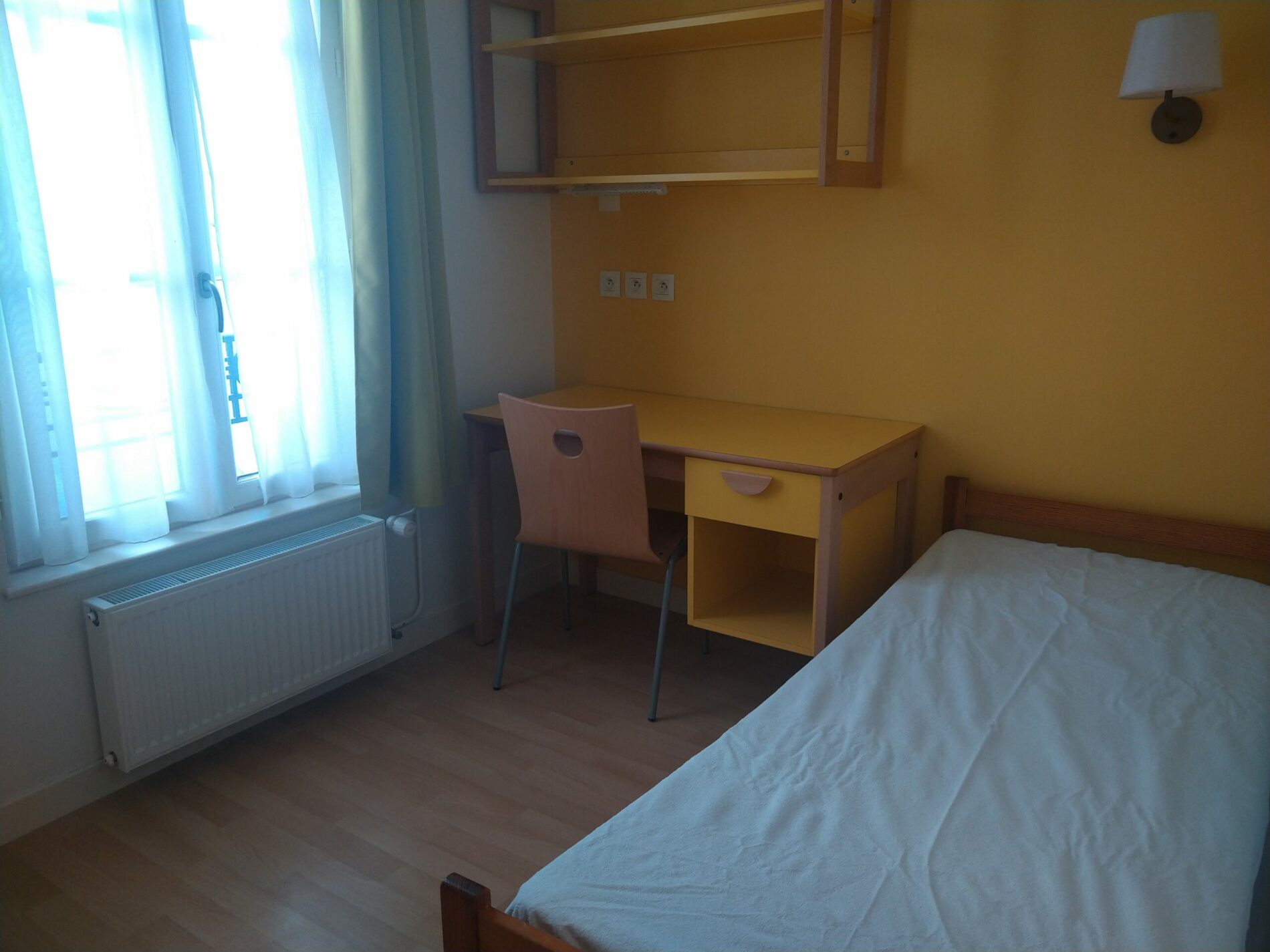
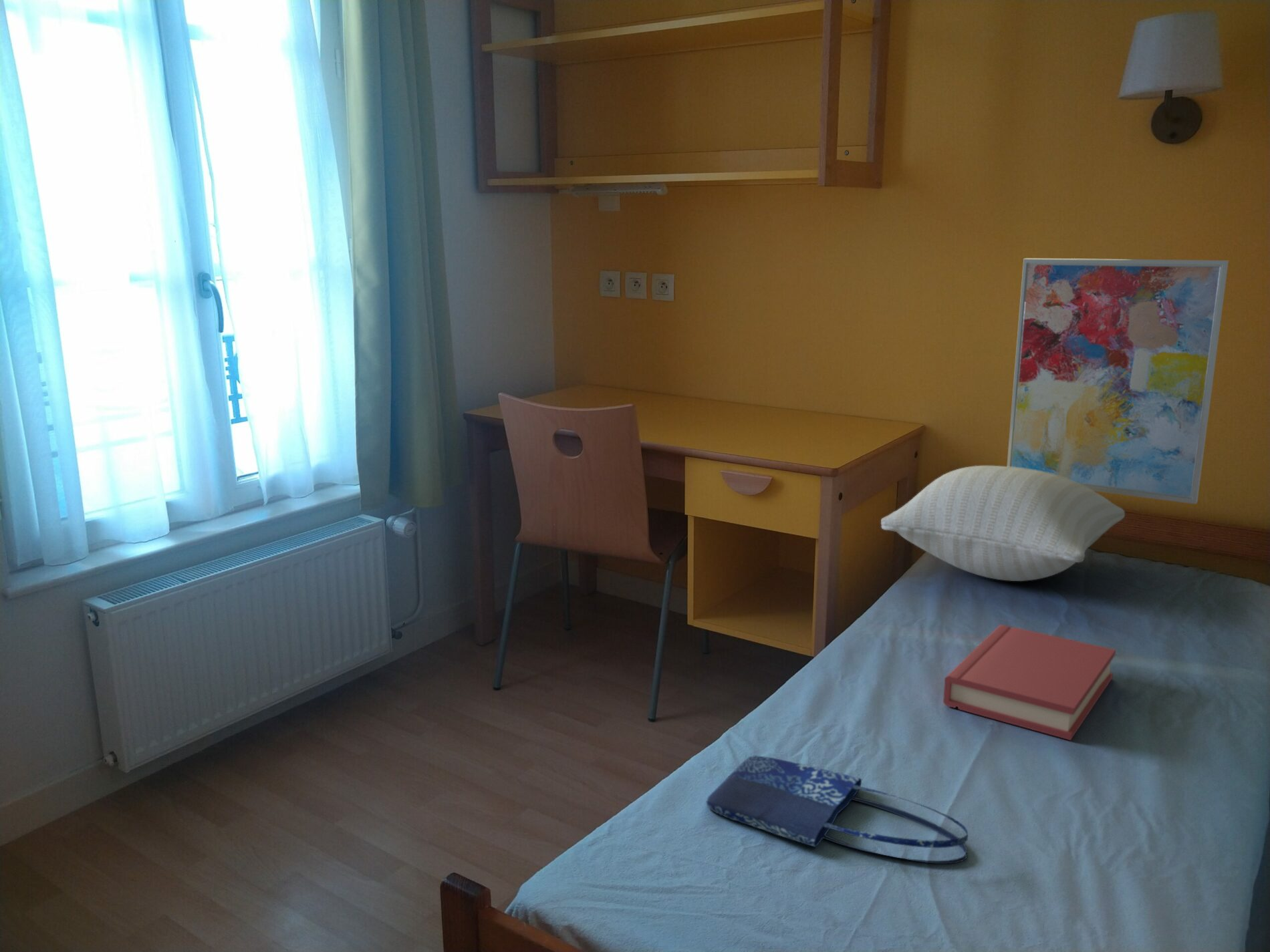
+ pillow (1005, 518)
+ hardback book (1031, 676)
+ wall art (1109, 377)
+ shopping bag (839, 808)
